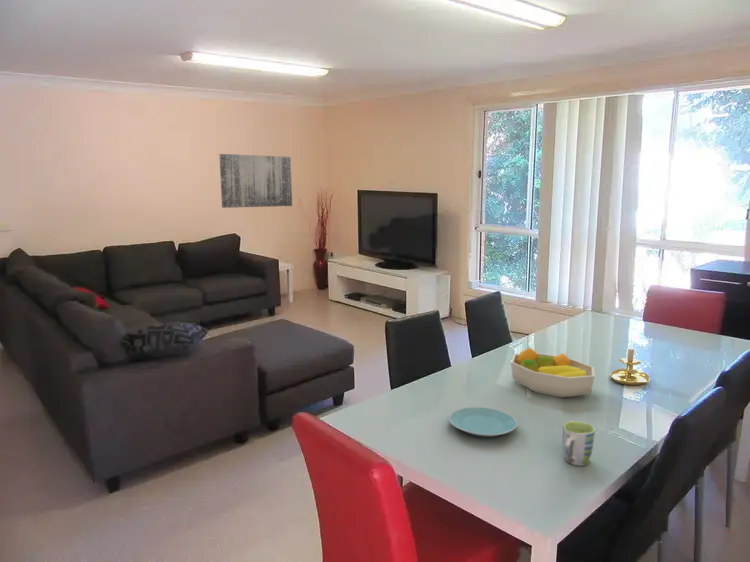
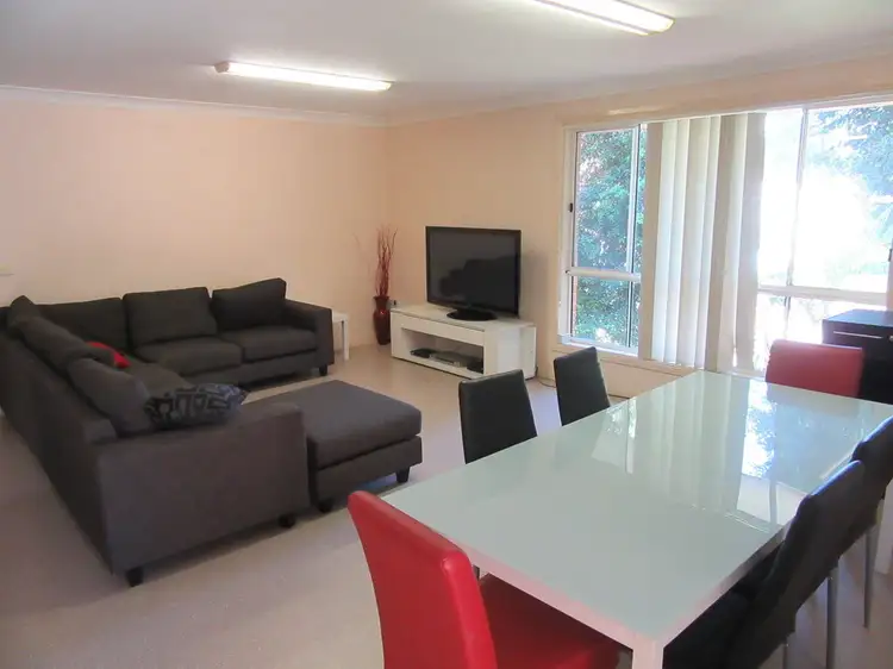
- mug (575, 445)
- fruit bowl (551, 370)
- plate (482, 423)
- candle holder (629, 359)
- wall art (257, 181)
